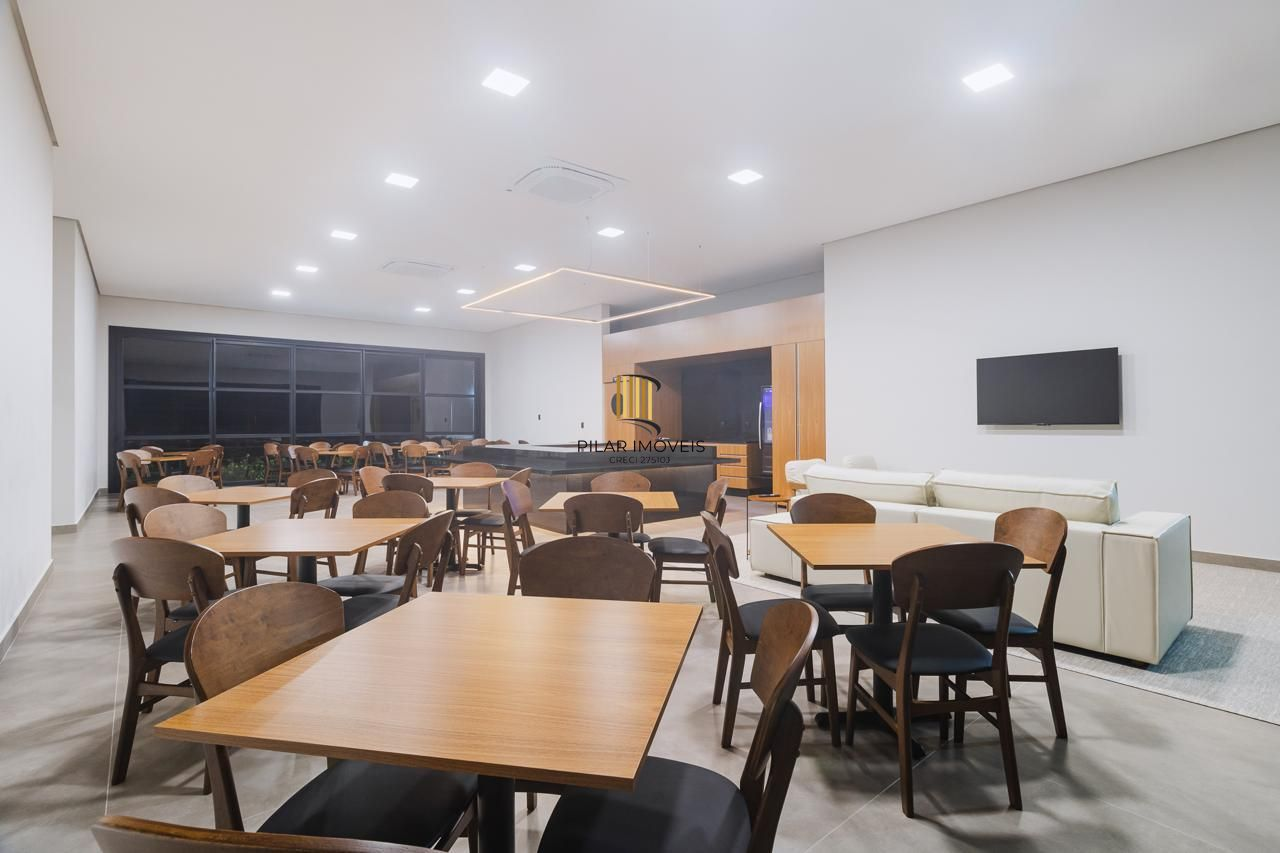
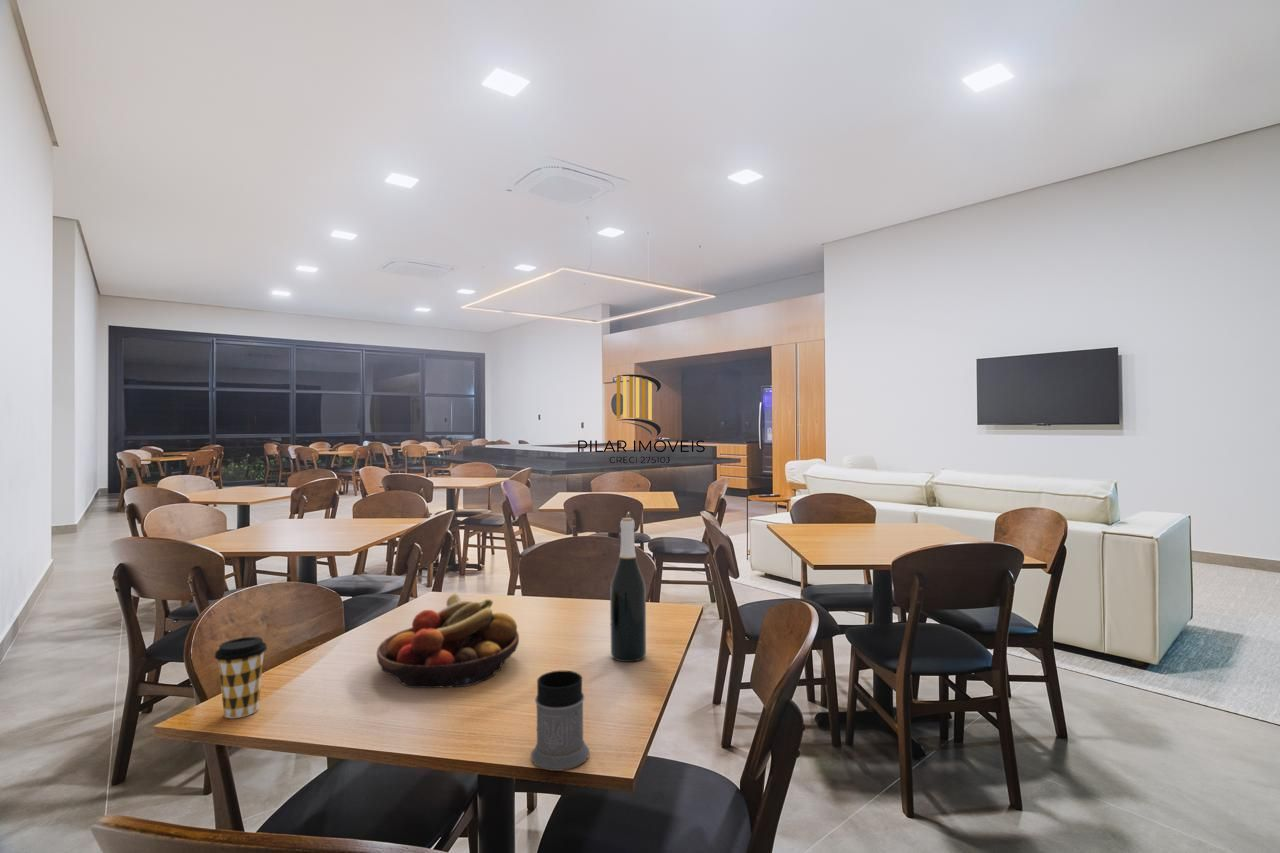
+ fruit bowl (449, 634)
+ wine bottle (627, 587)
+ coffee cup (241, 677)
+ mug (564, 710)
